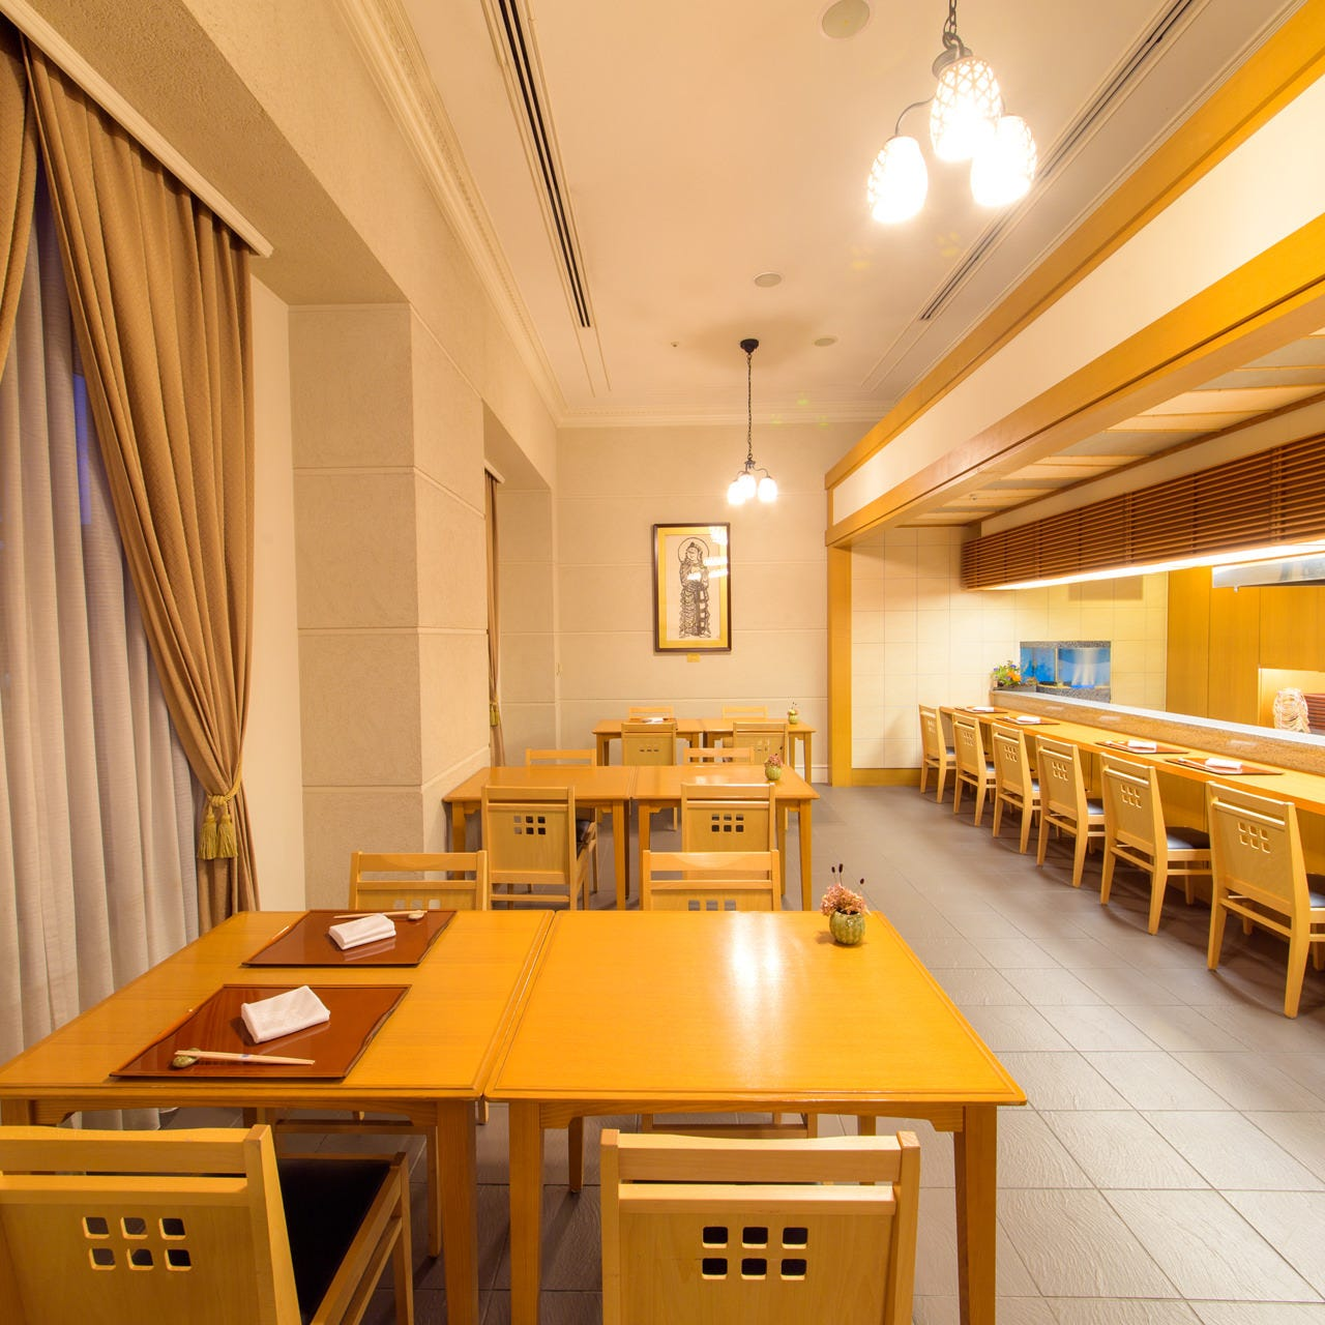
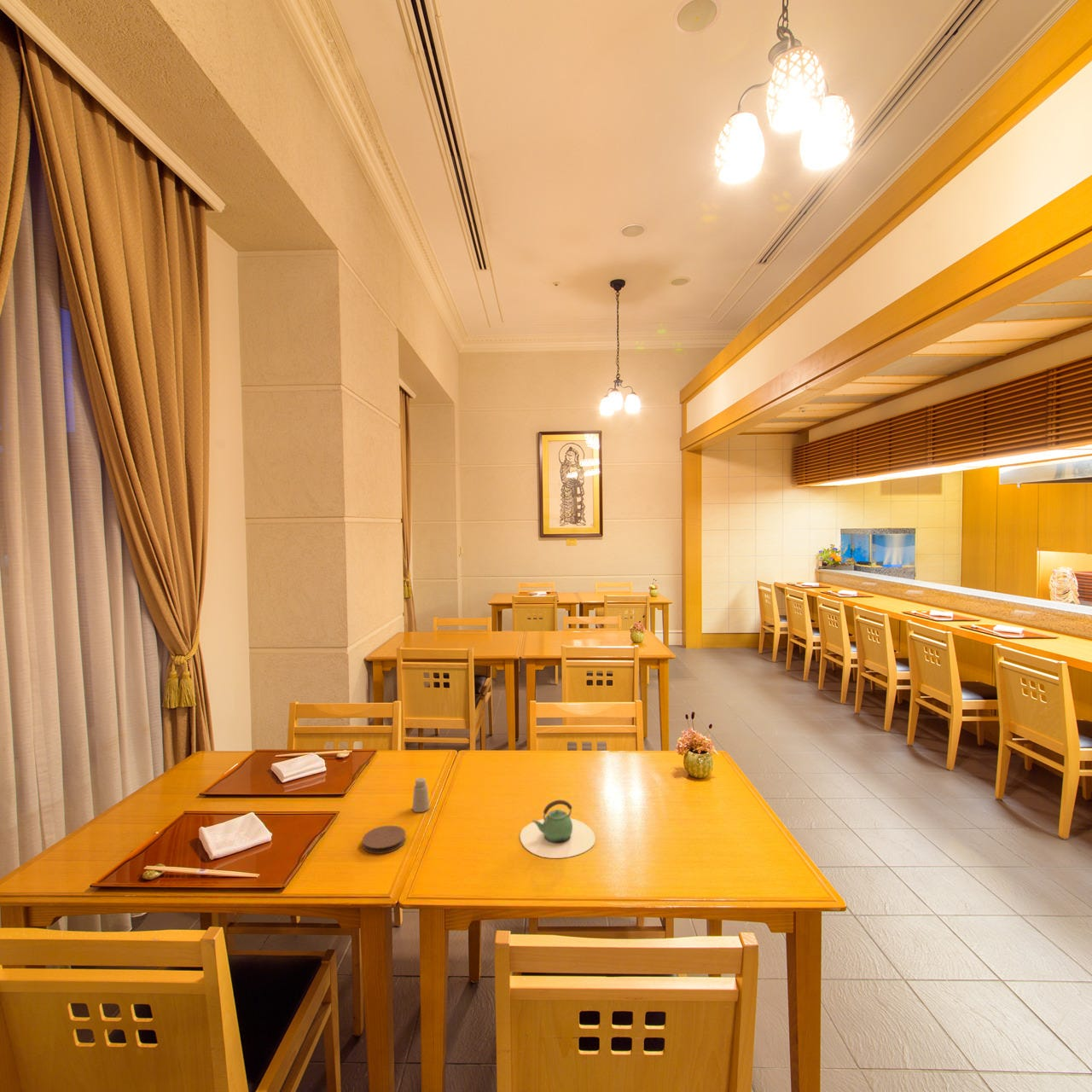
+ teapot (557, 818)
+ saltshaker (421, 793)
+ coaster (384, 839)
